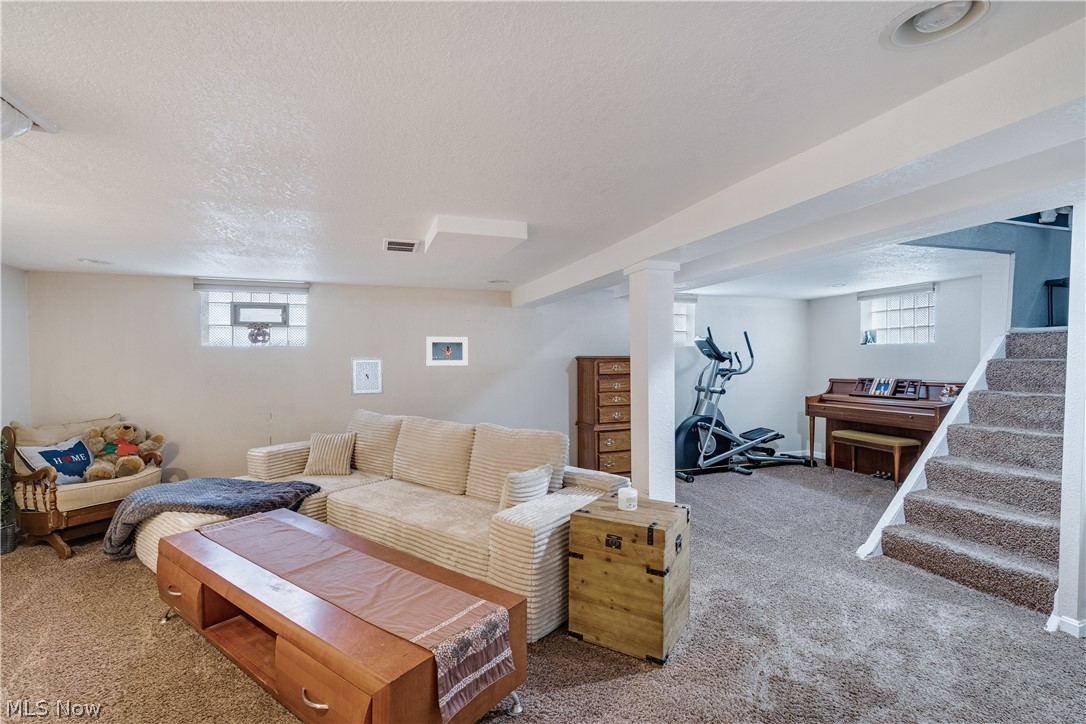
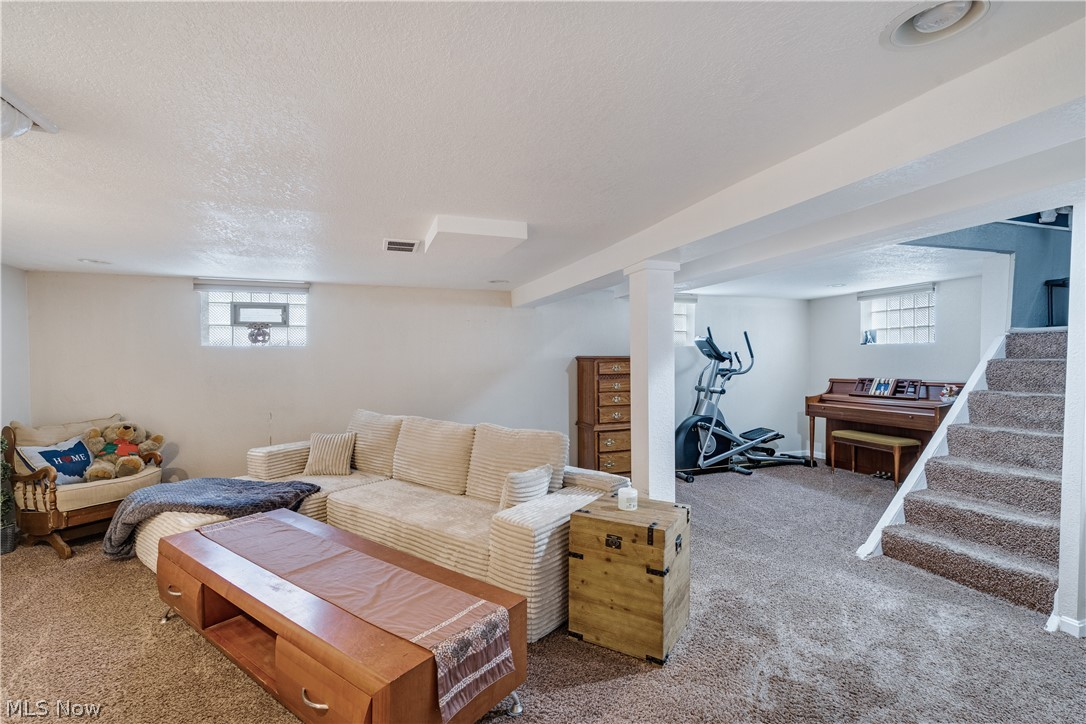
- wall art (367, 375)
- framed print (447, 351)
